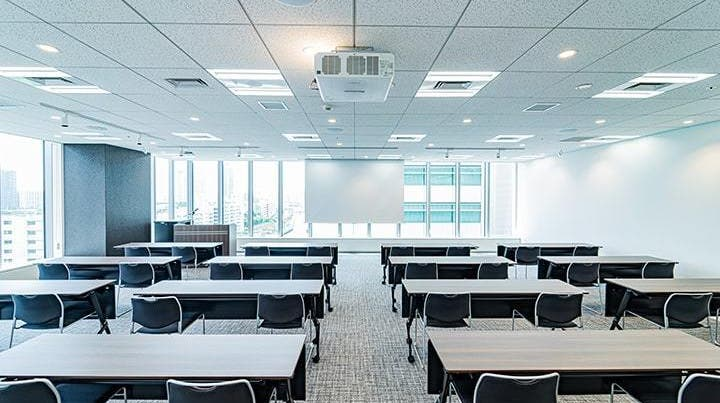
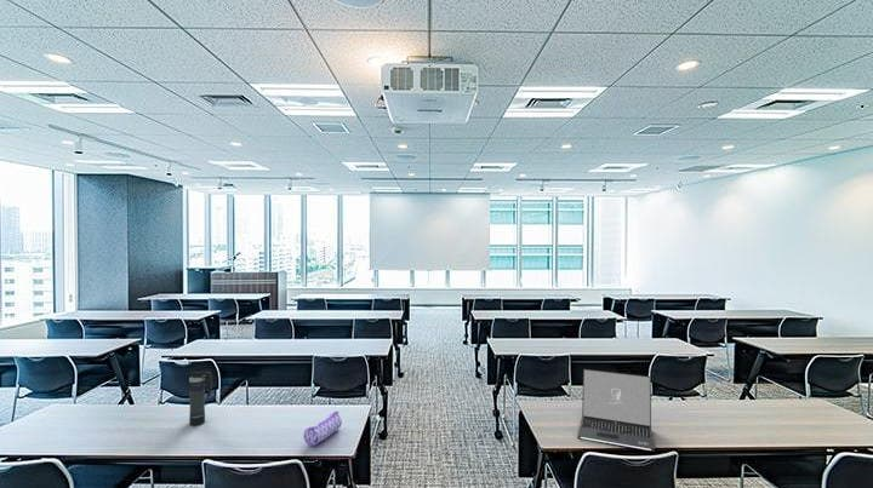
+ laptop (615, 406)
+ pencil case (323, 427)
+ smoke grenade (200, 396)
